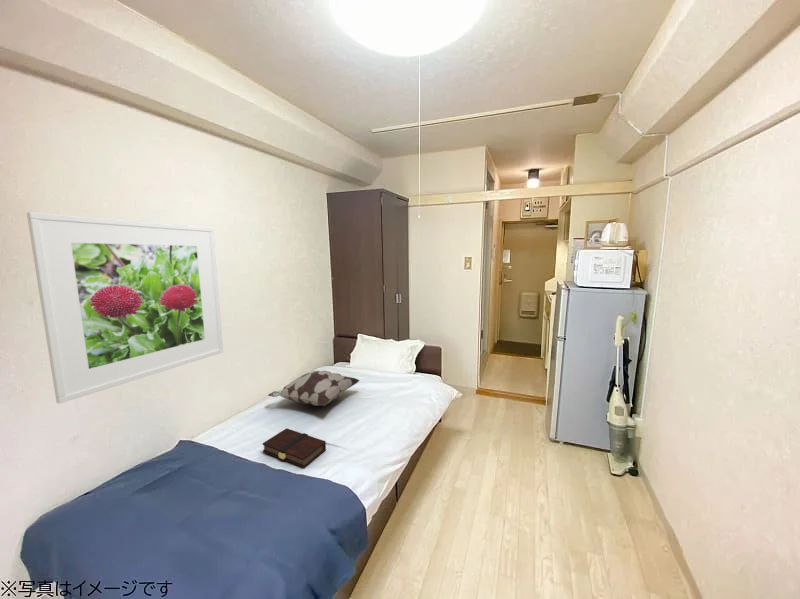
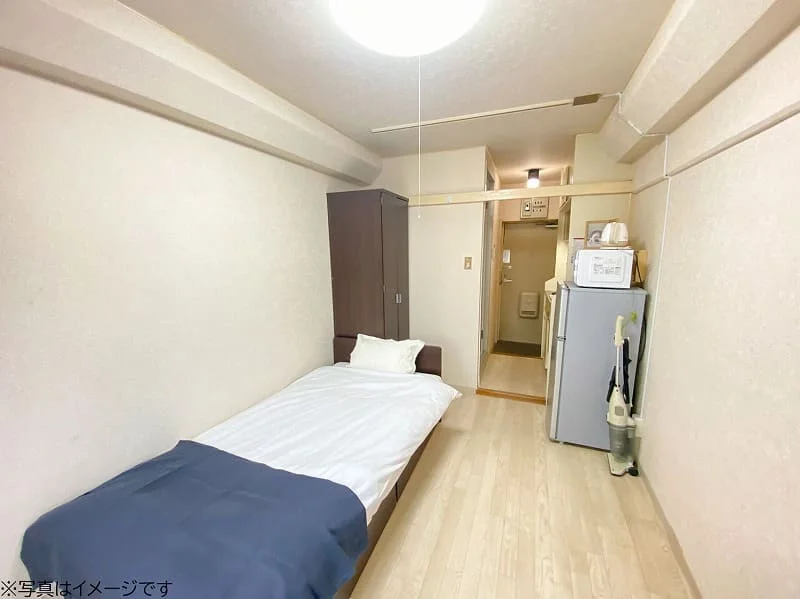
- decorative pillow (315, 387)
- book (294, 446)
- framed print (149, 299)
